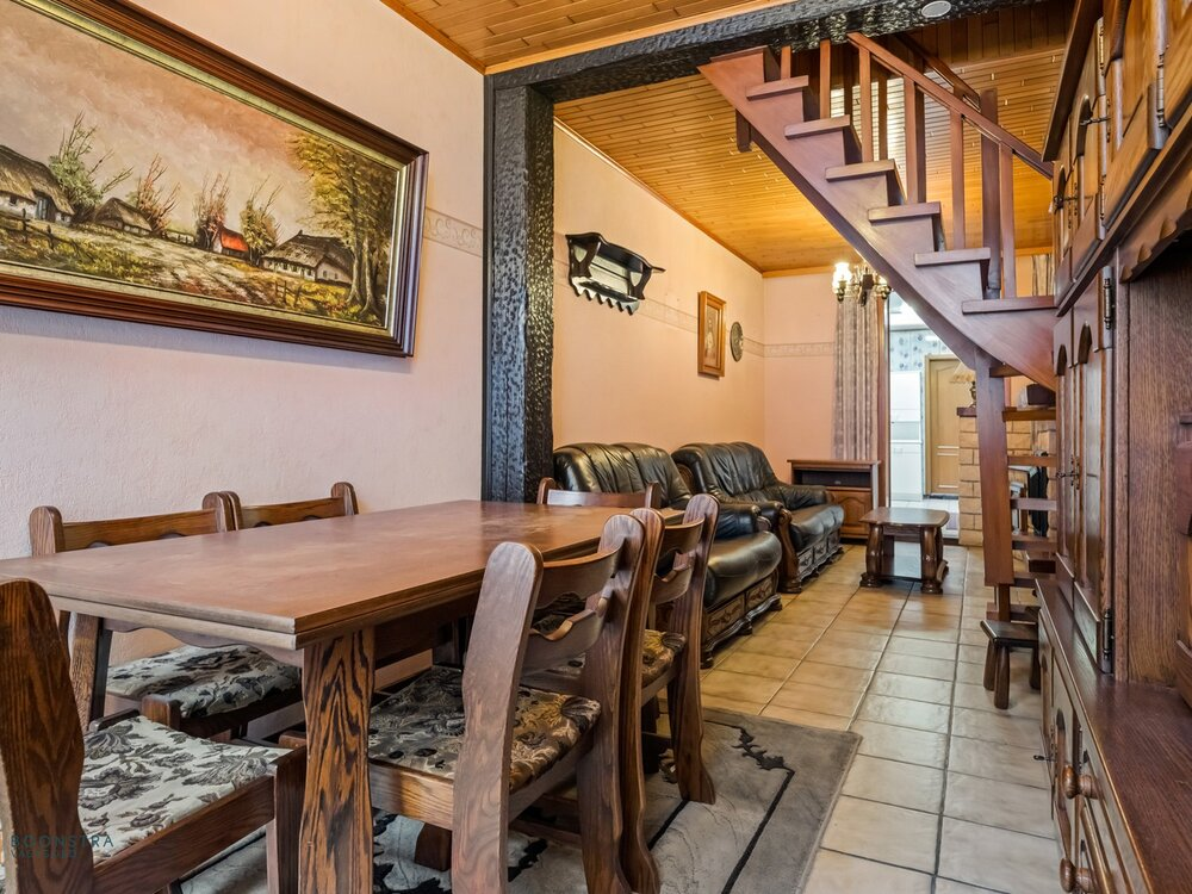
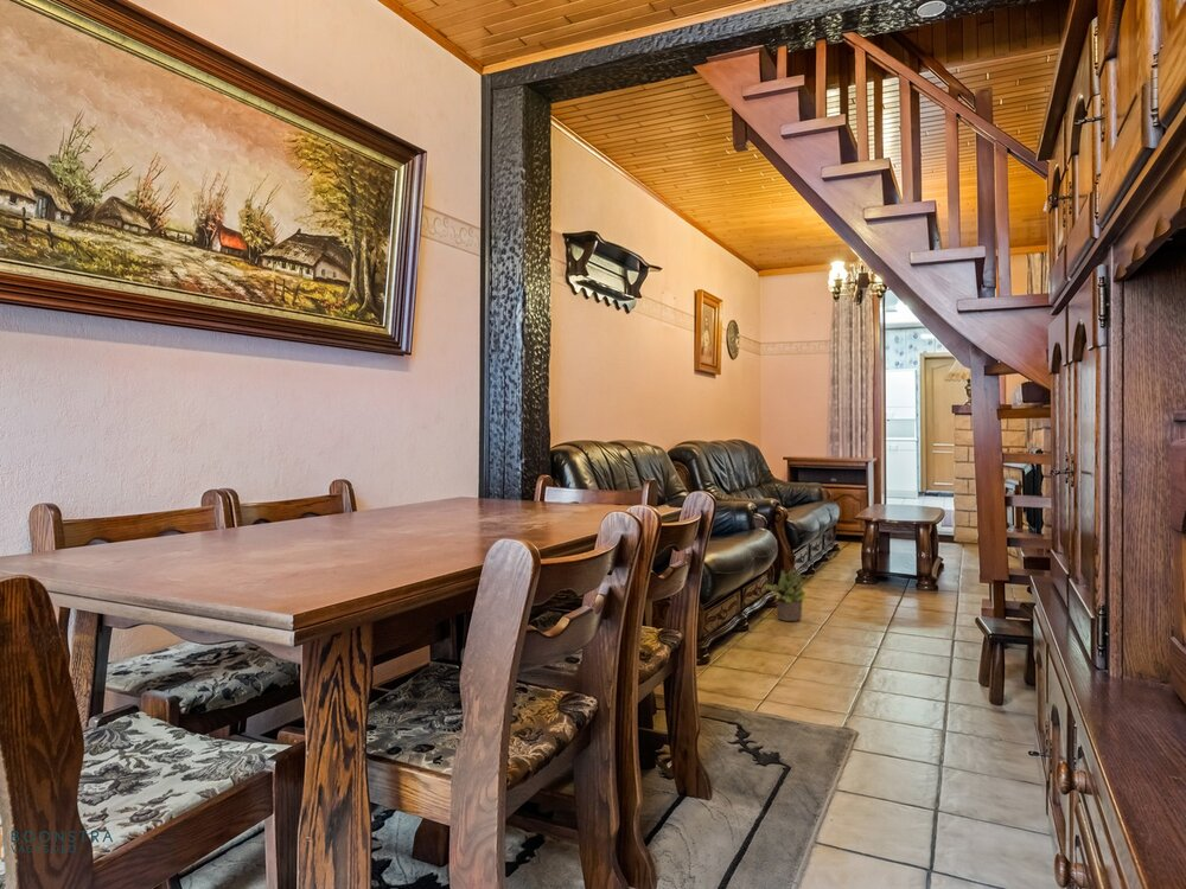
+ potted plant (785, 594)
